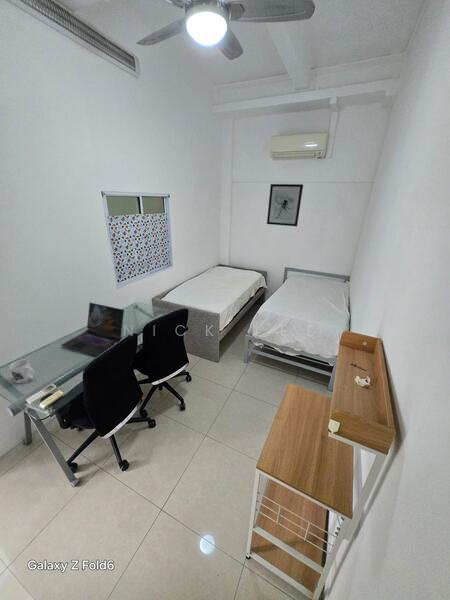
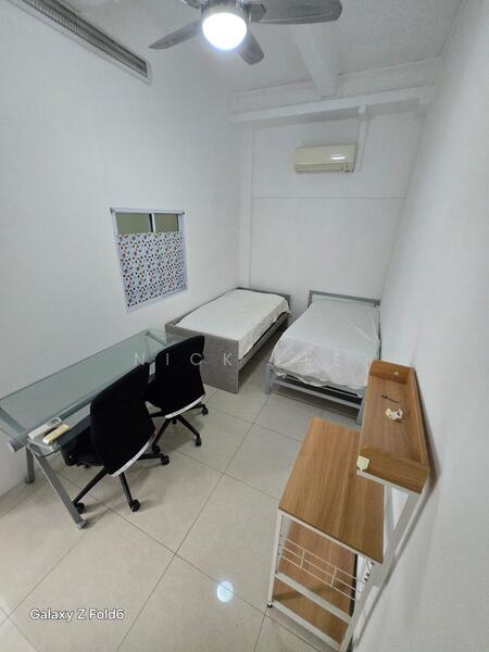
- wall art (284, 205)
- laptop (93, 327)
- mug (23, 371)
